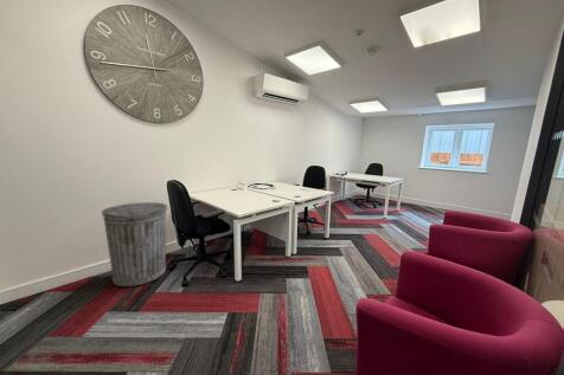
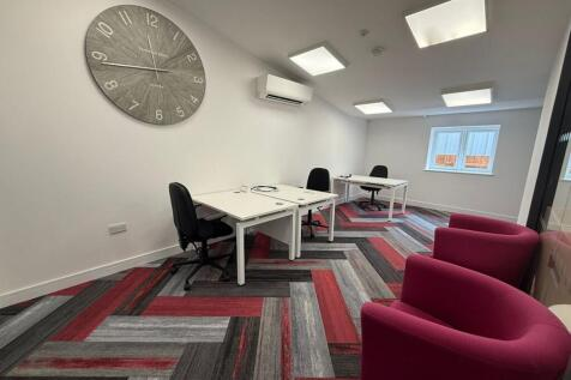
- trash can (139, 240)
